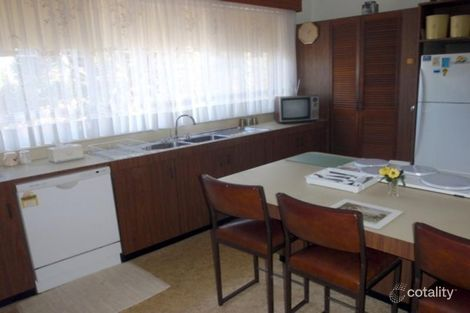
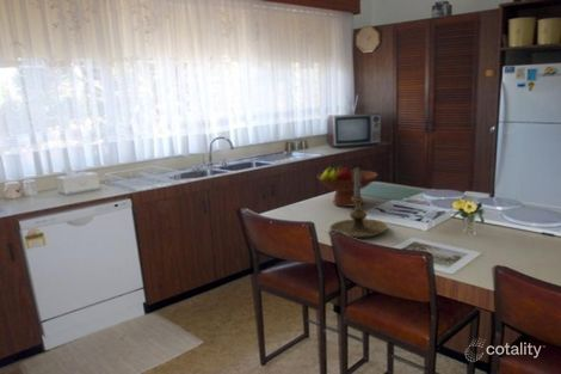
+ candle holder (357, 198)
+ fruit bowl (346, 183)
